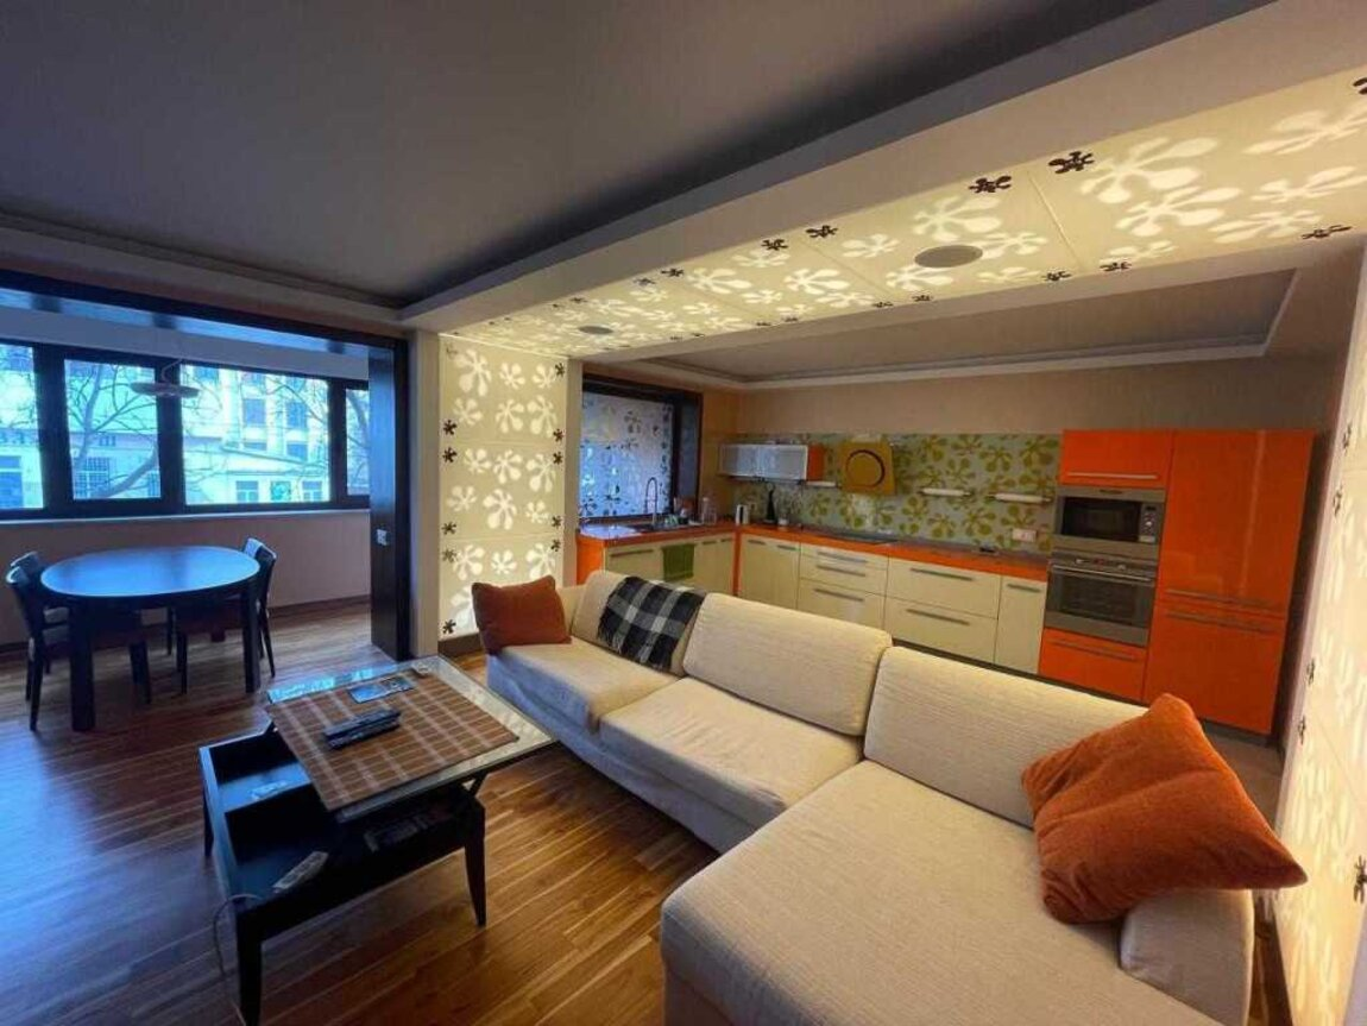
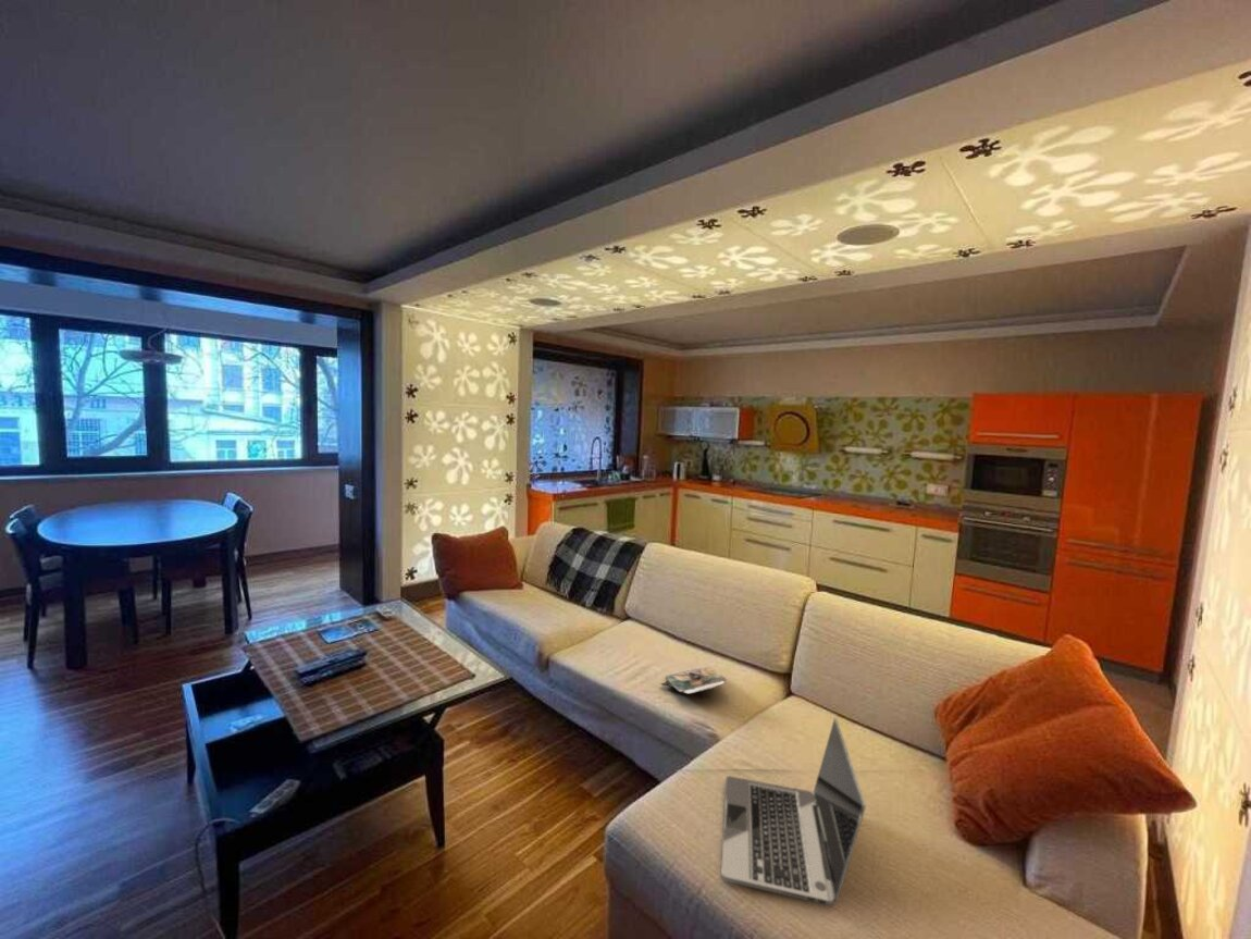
+ magazine (694, 678)
+ laptop (784, 790)
